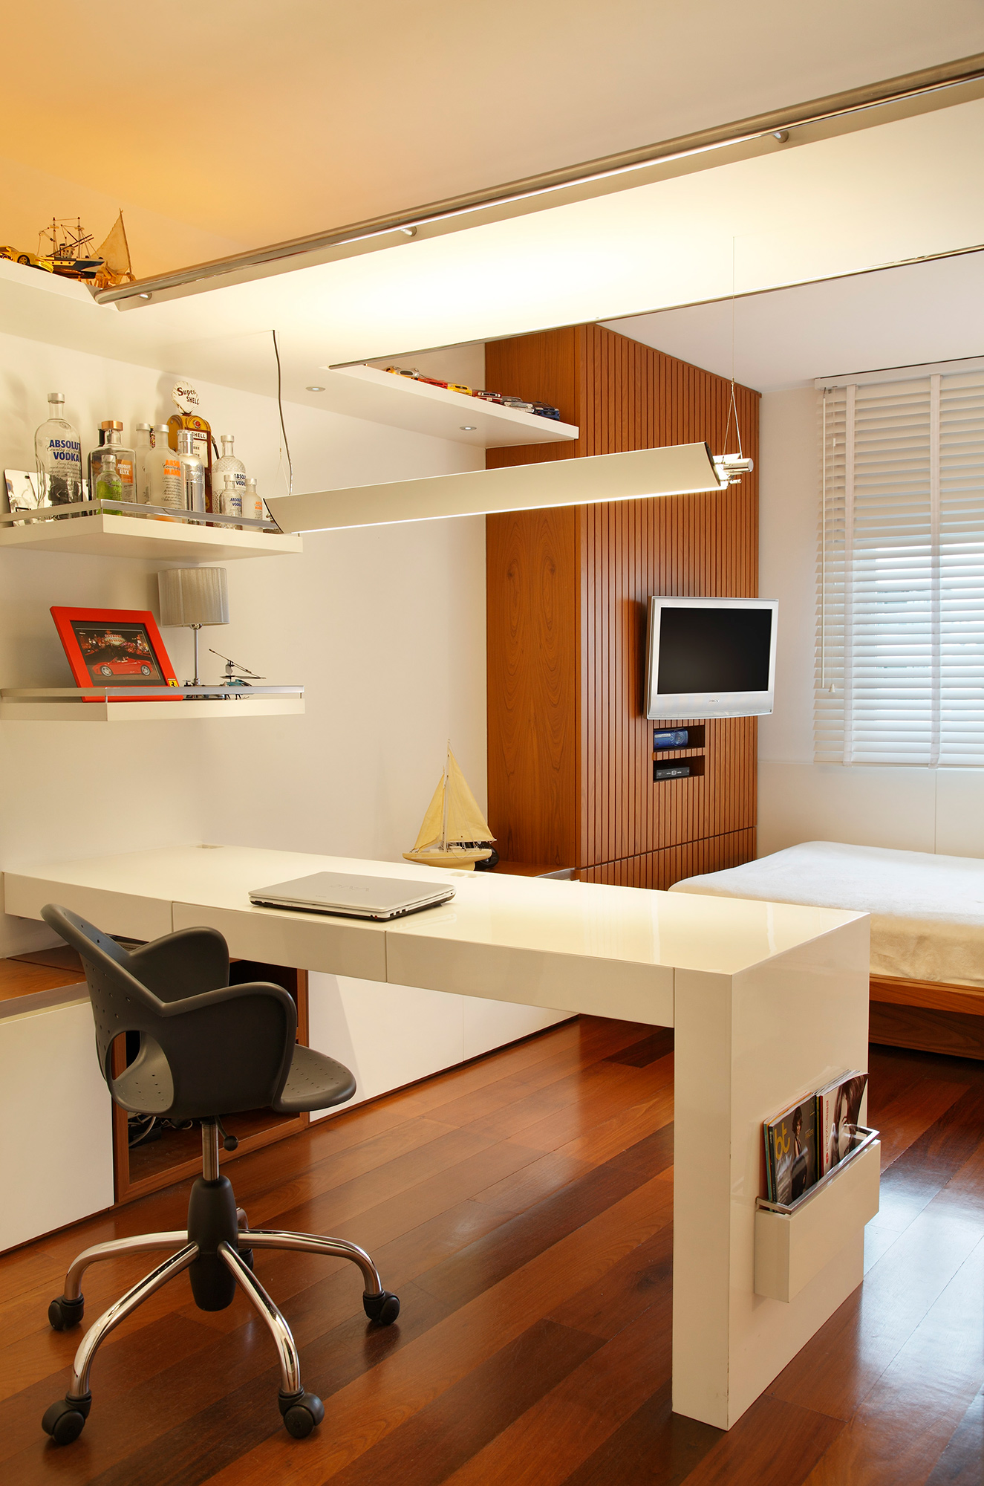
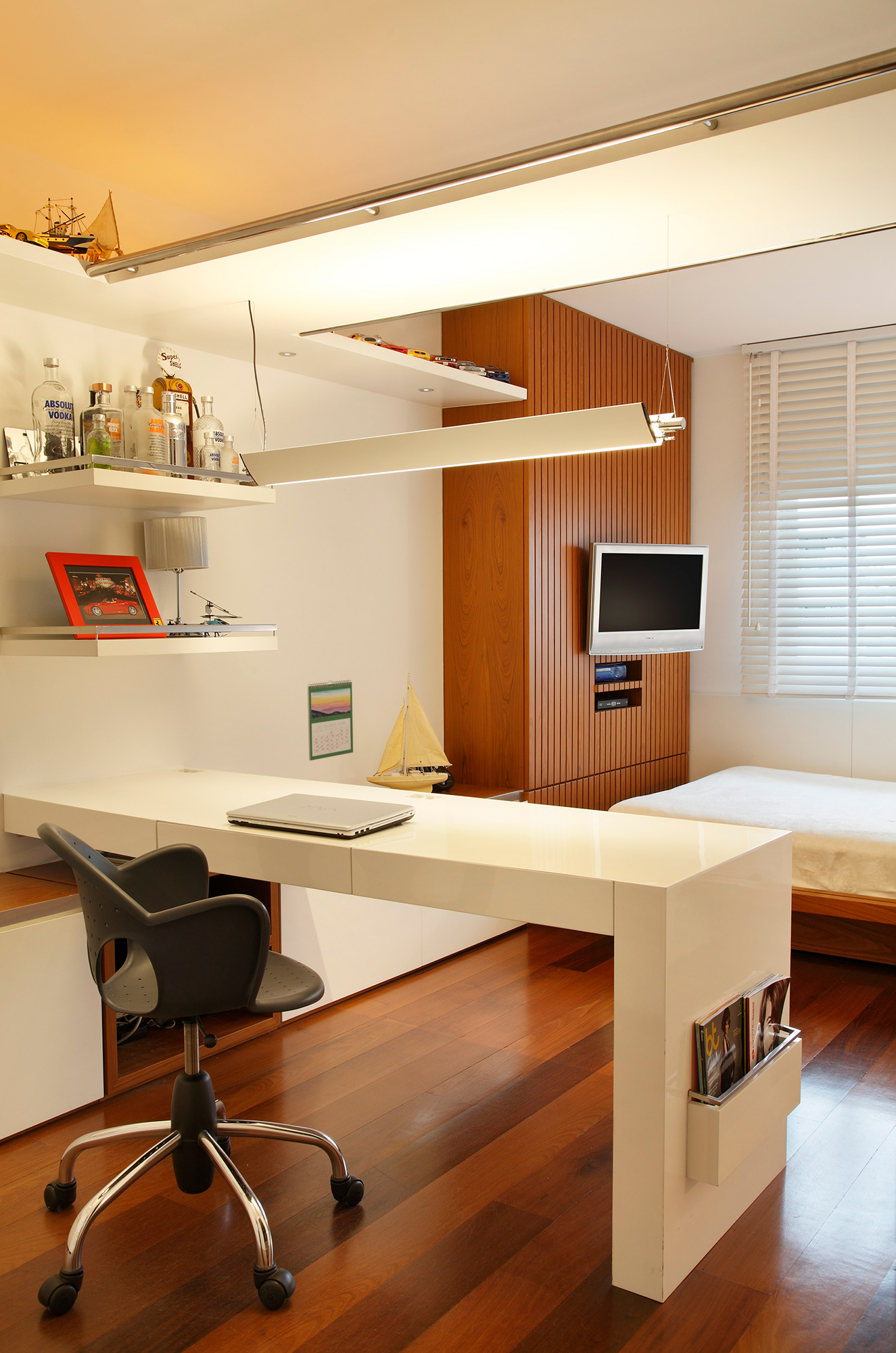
+ calendar (331, 718)
